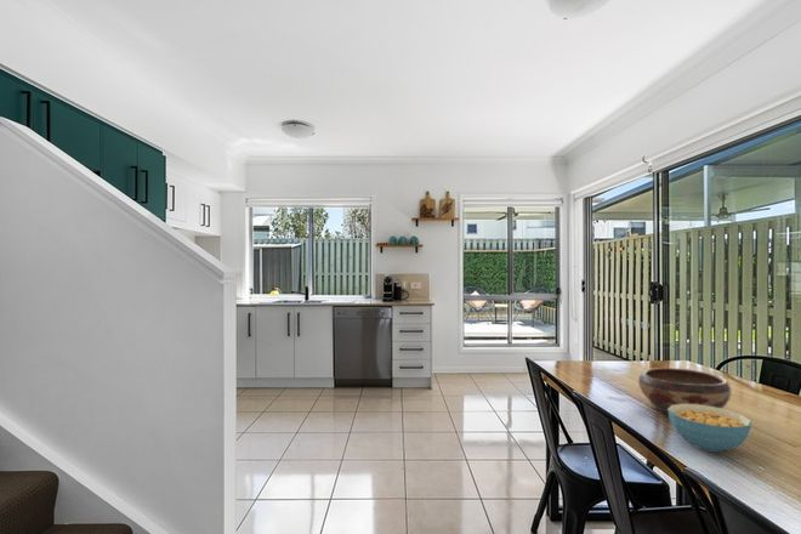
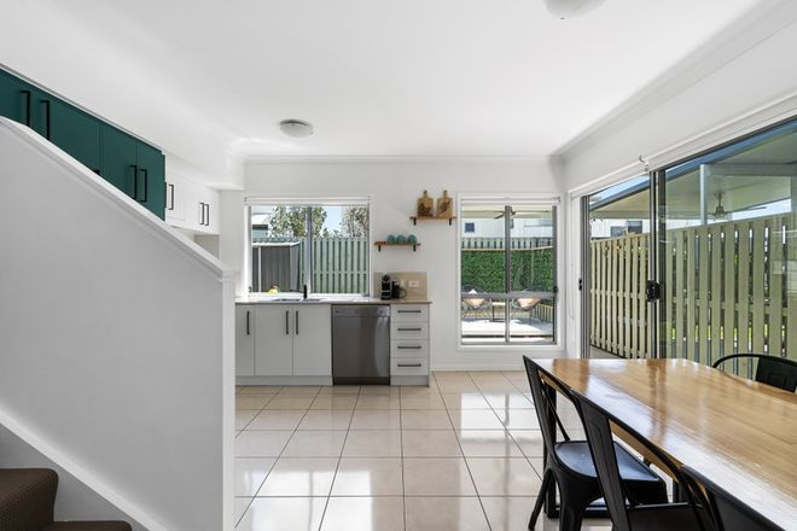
- decorative bowl (682, 393)
- cereal bowl (708, 431)
